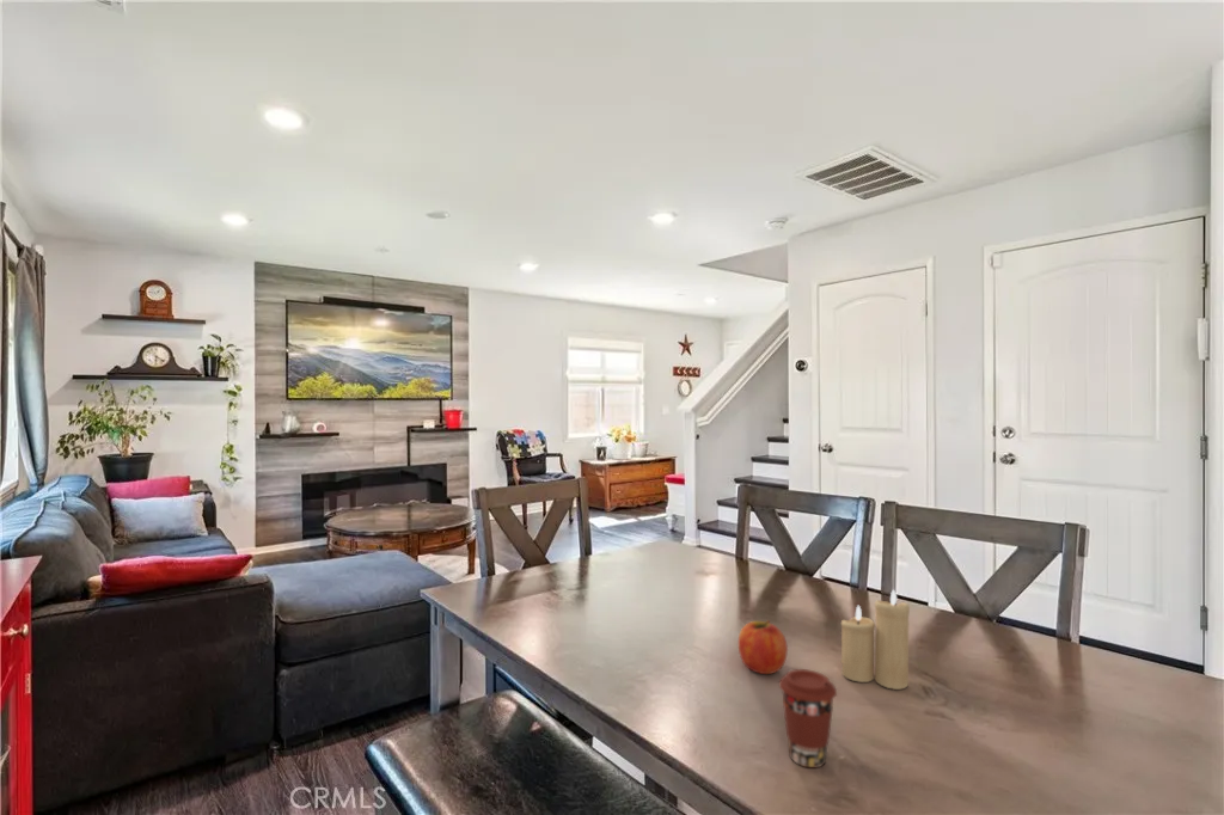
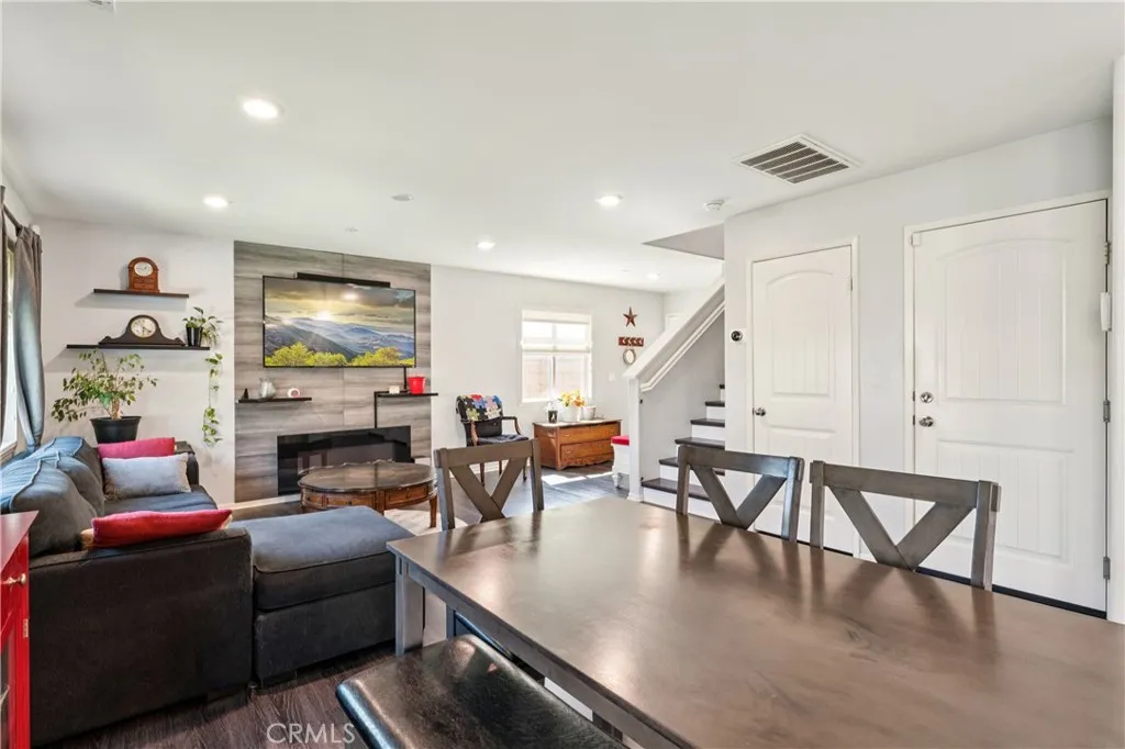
- fruit (761, 644)
- coffee cup (807, 717)
- candle (875, 633)
